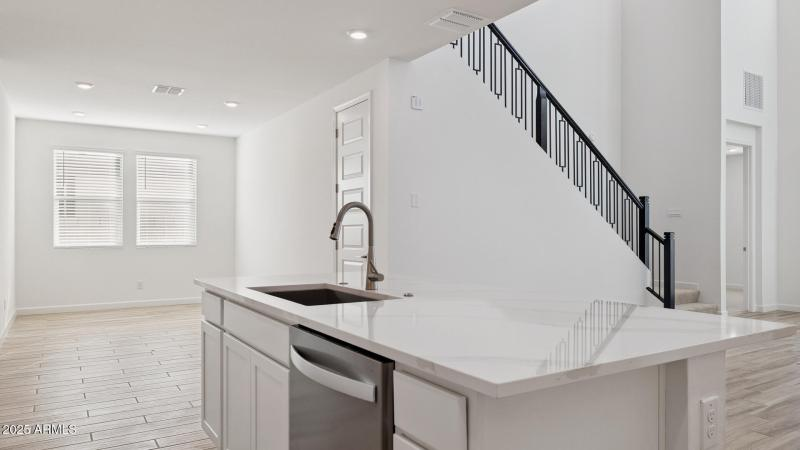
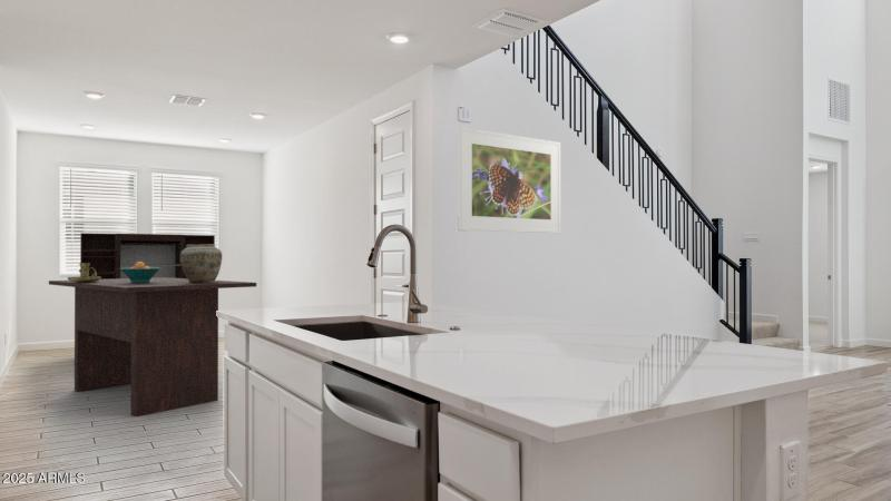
+ bookshelf (151, 277)
+ vase (200, 263)
+ candle holder (86, 272)
+ dining table (148, 337)
+ fruit bowl (140, 272)
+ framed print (512, 183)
